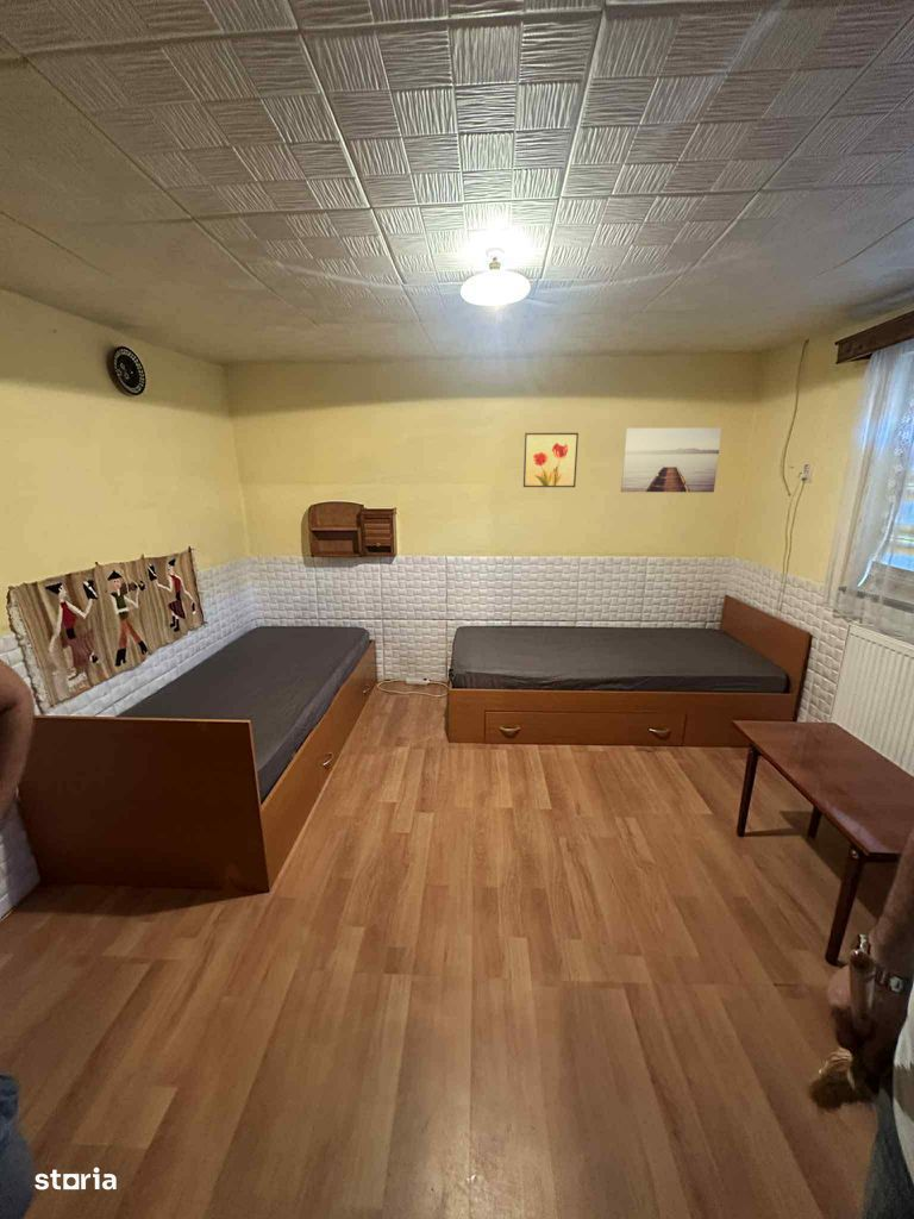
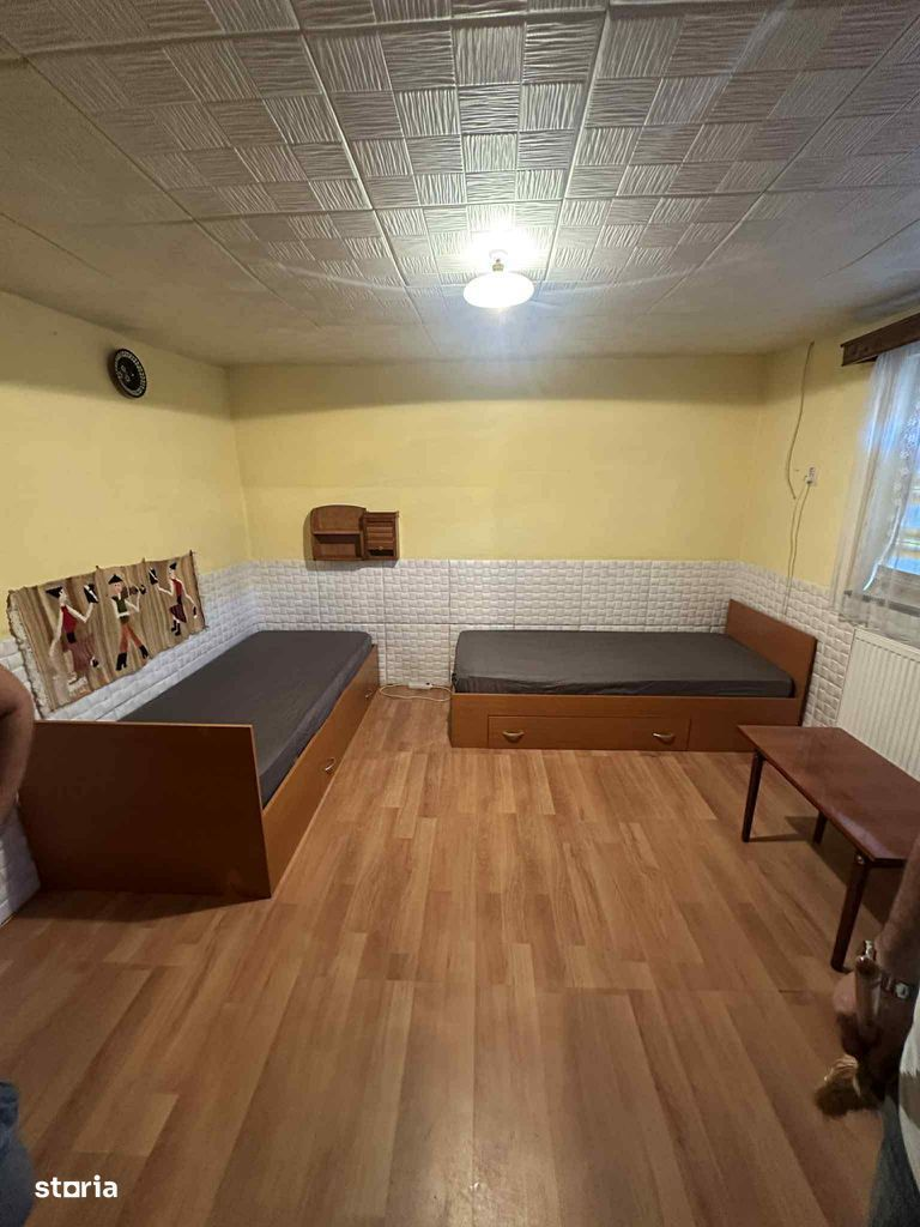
- wall art (550, 460)
- wall art (670, 460)
